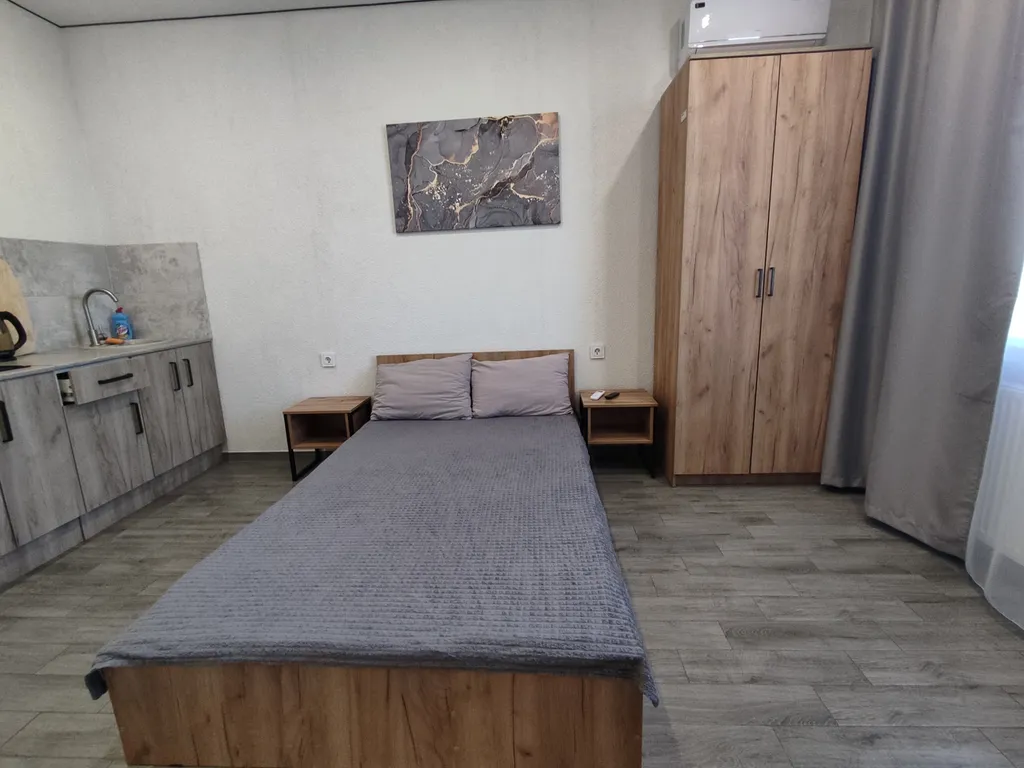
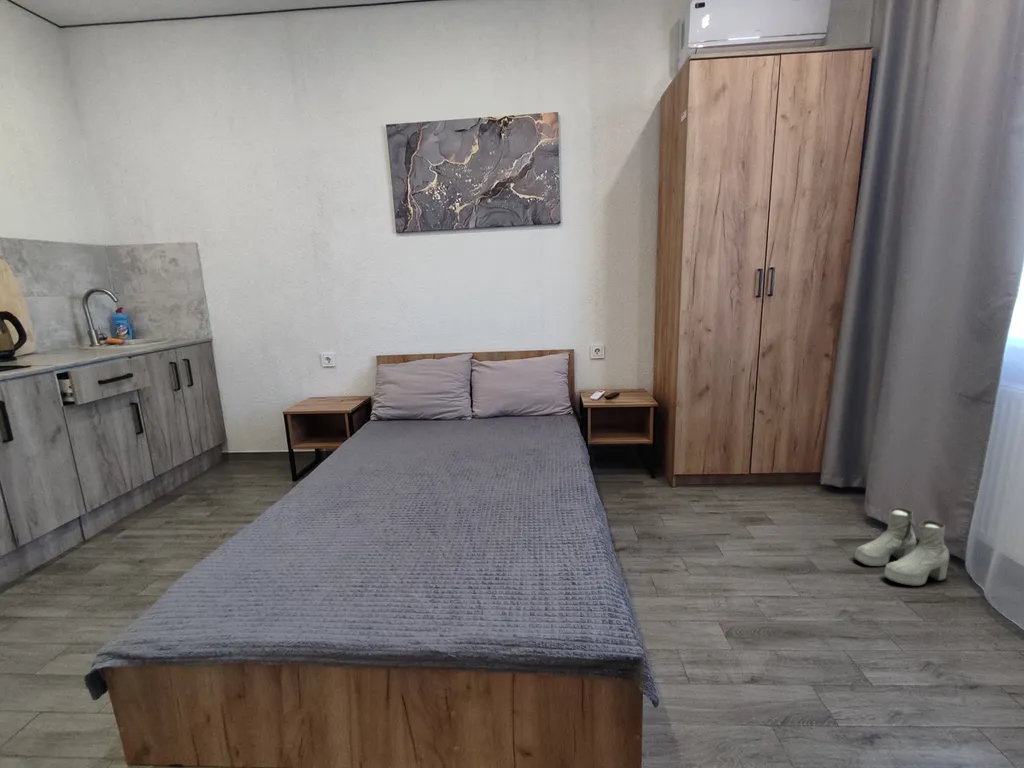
+ boots (903, 543)
